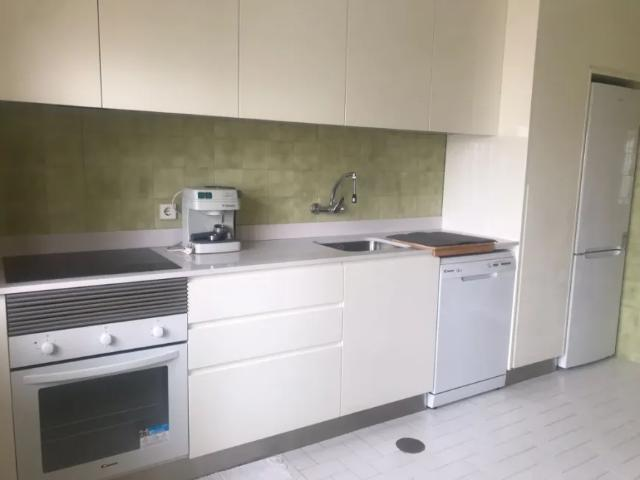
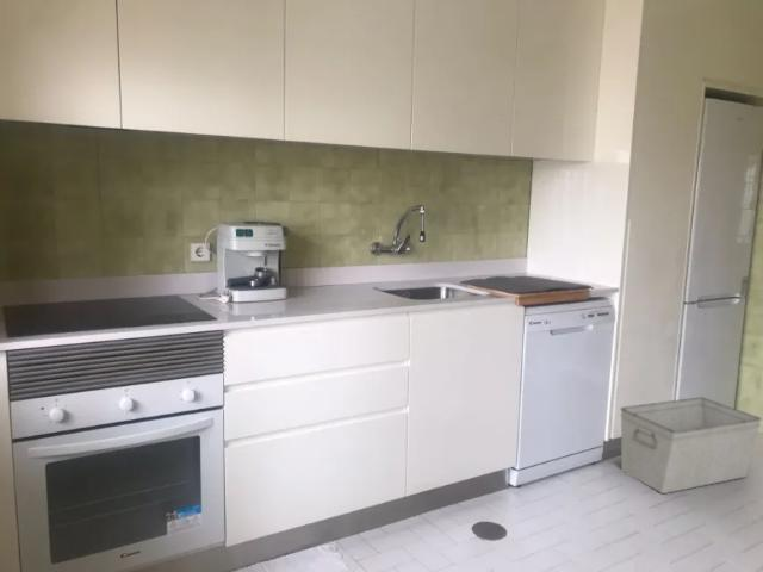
+ storage bin (687, 443)
